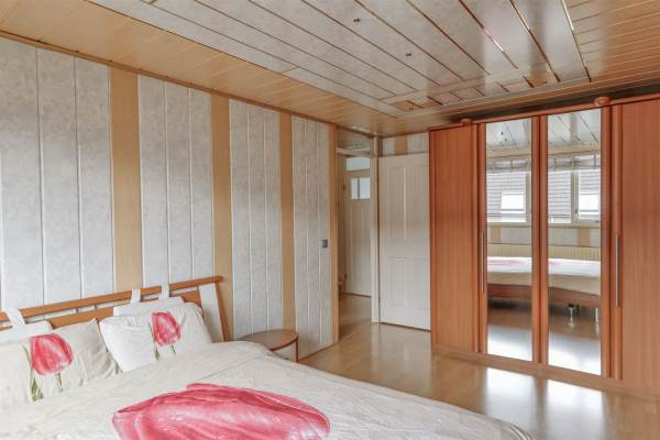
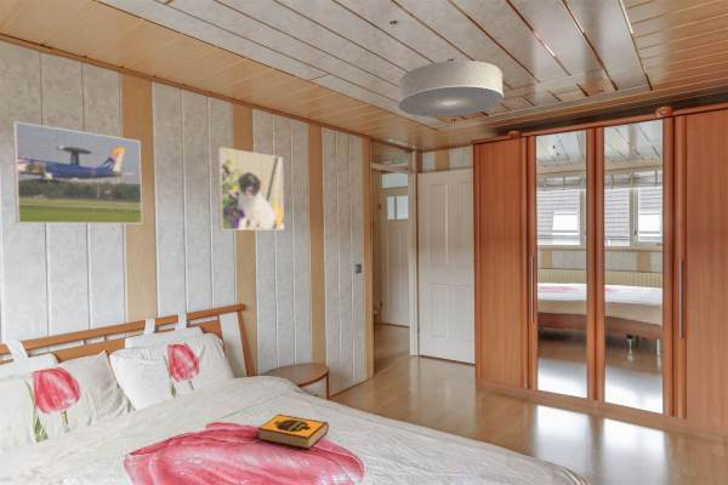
+ hardback book (294, 429)
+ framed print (84, 177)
+ ceiling lamp (449, 90)
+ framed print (252, 190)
